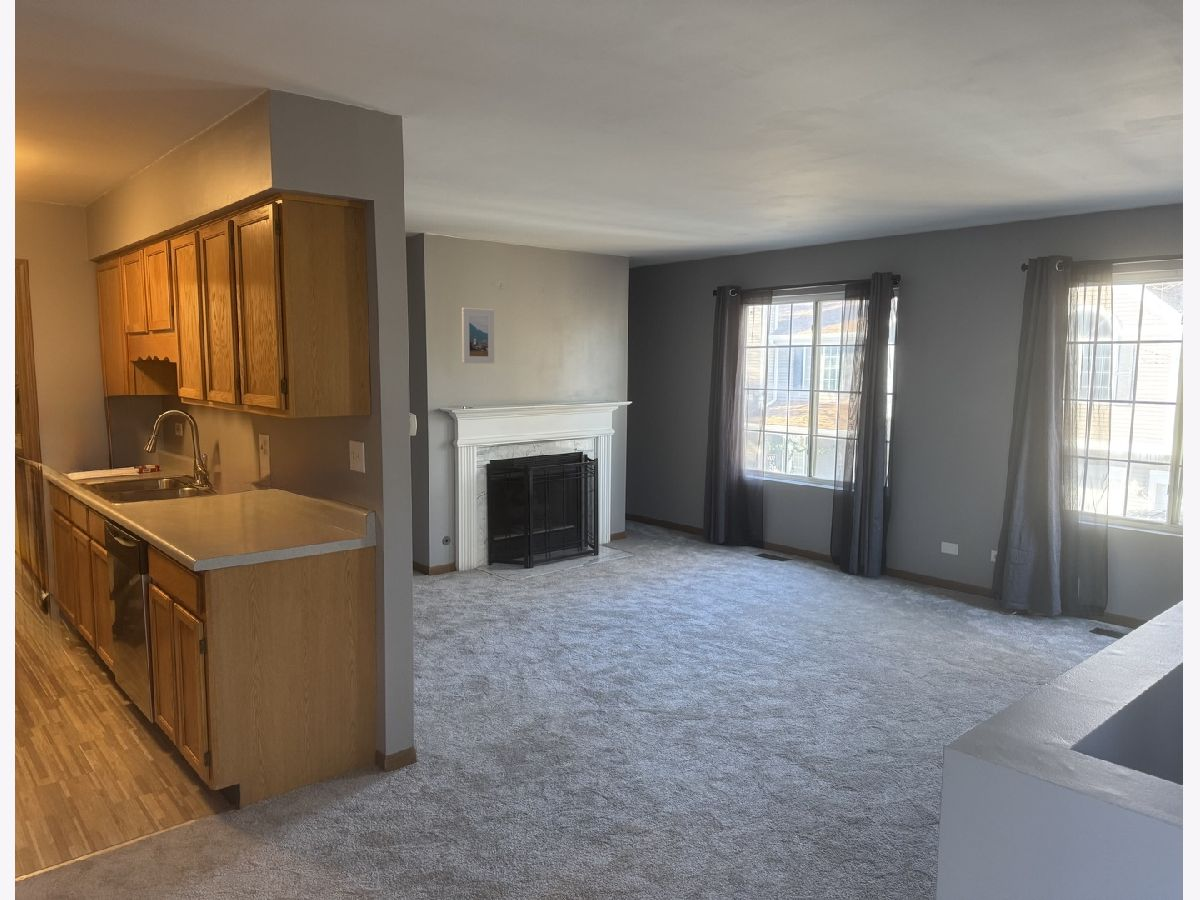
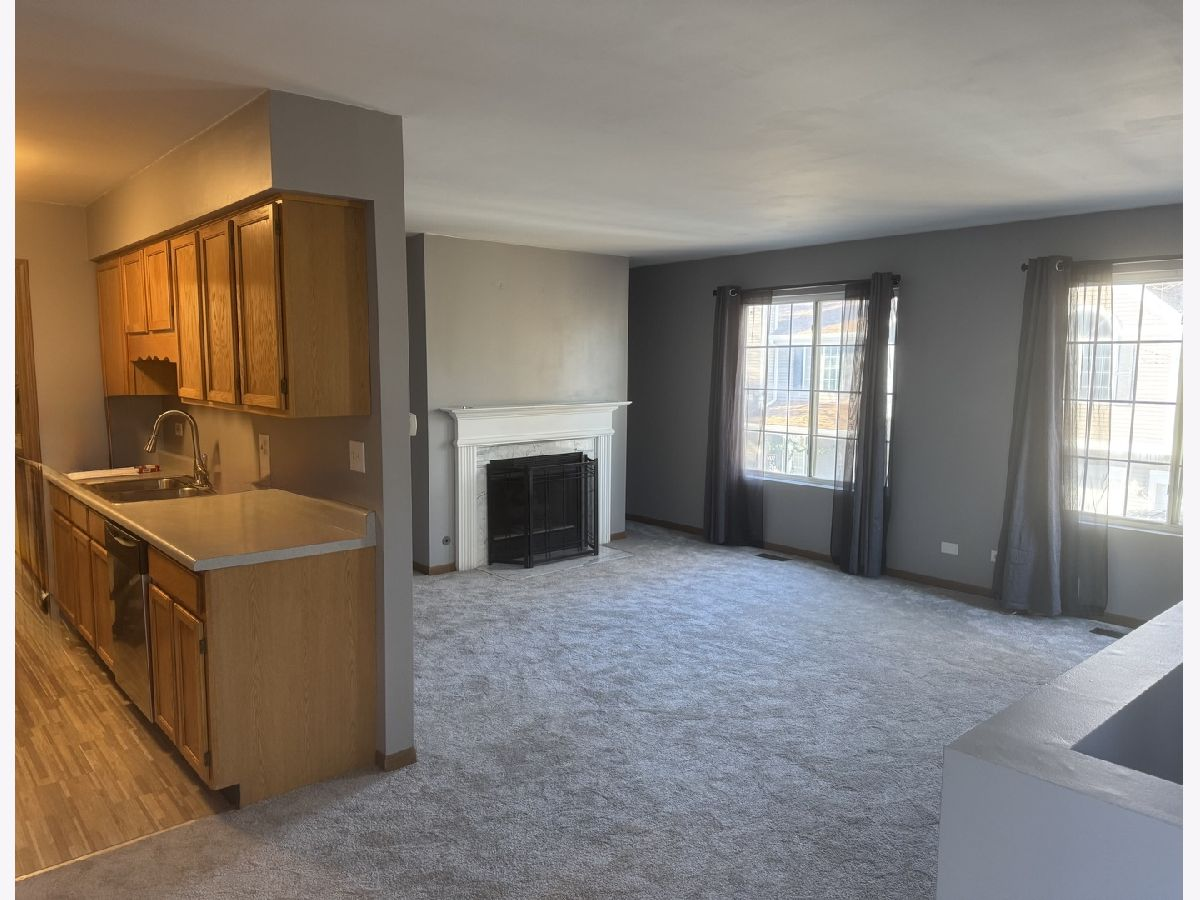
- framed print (478, 336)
